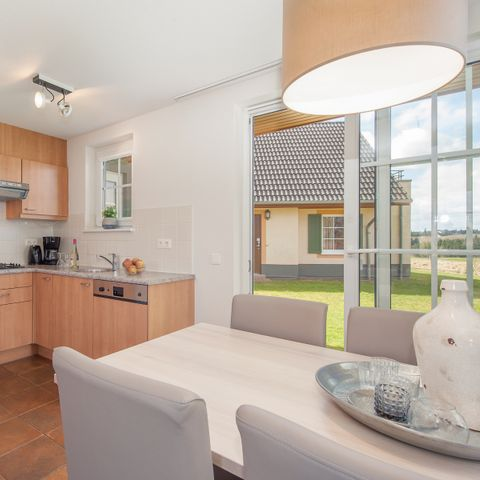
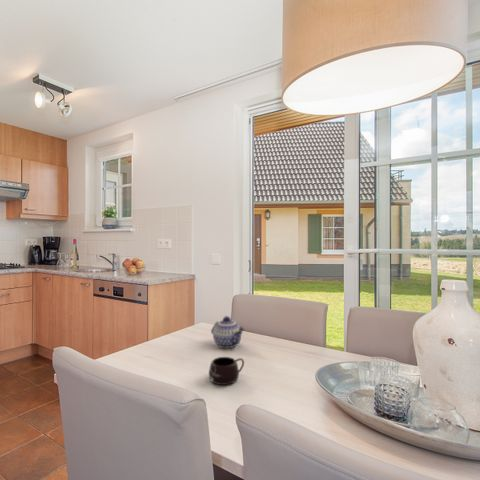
+ mug (227, 369)
+ teapot (227, 330)
